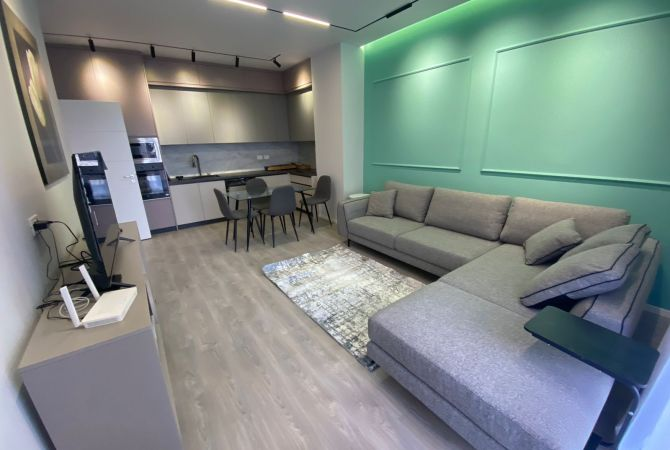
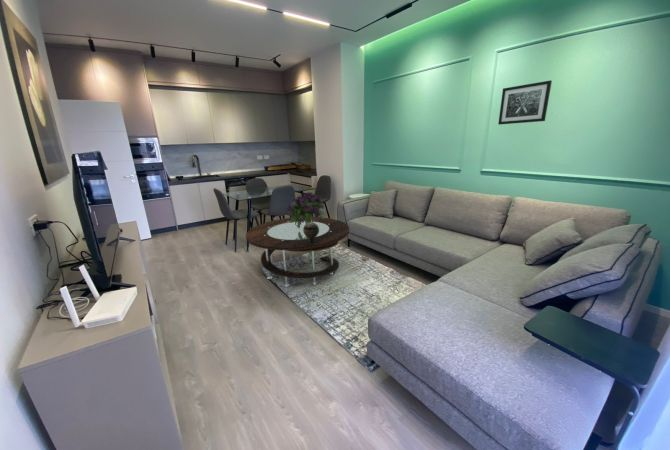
+ wall art (523, 104)
+ coffee table (300, 250)
+ decorative sphere (311, 232)
+ bouquet (307, 210)
